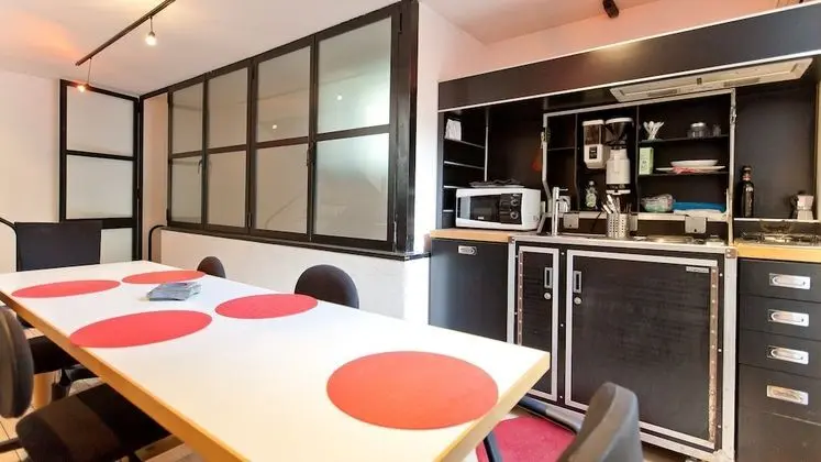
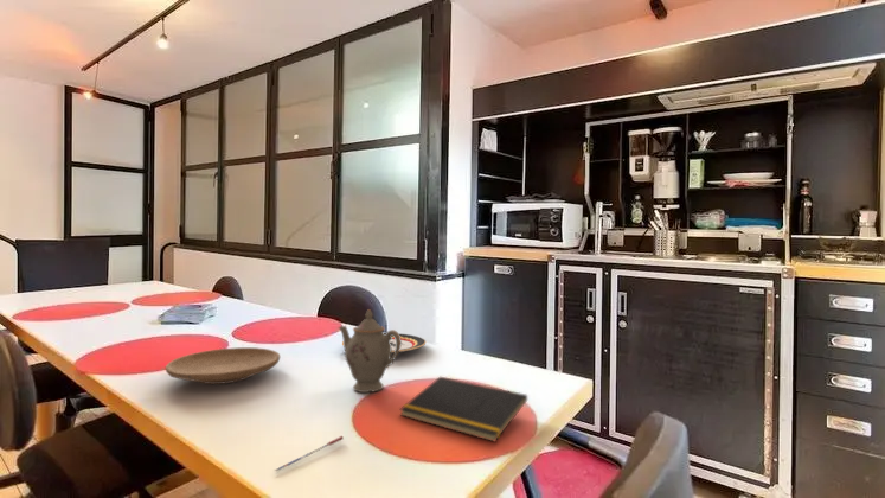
+ notepad (463, 404)
+ plate (225, 368)
+ chinaware (367, 347)
+ pen (312, 452)
+ plate (390, 343)
